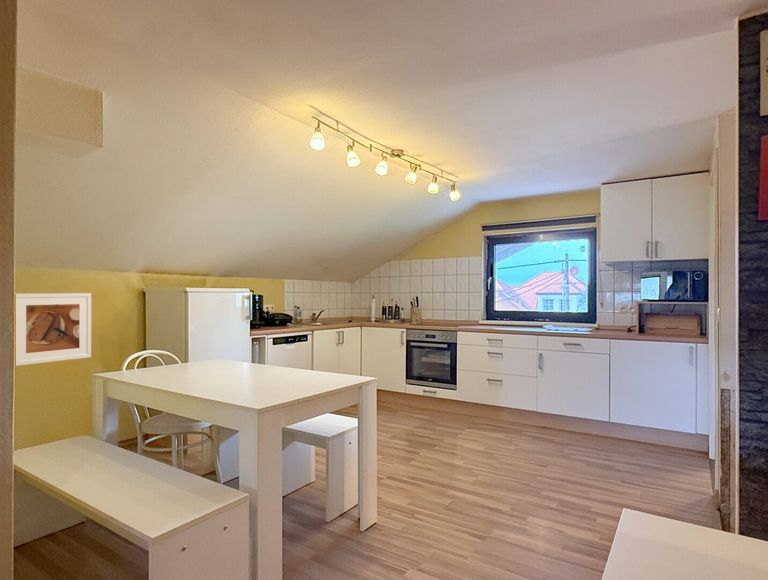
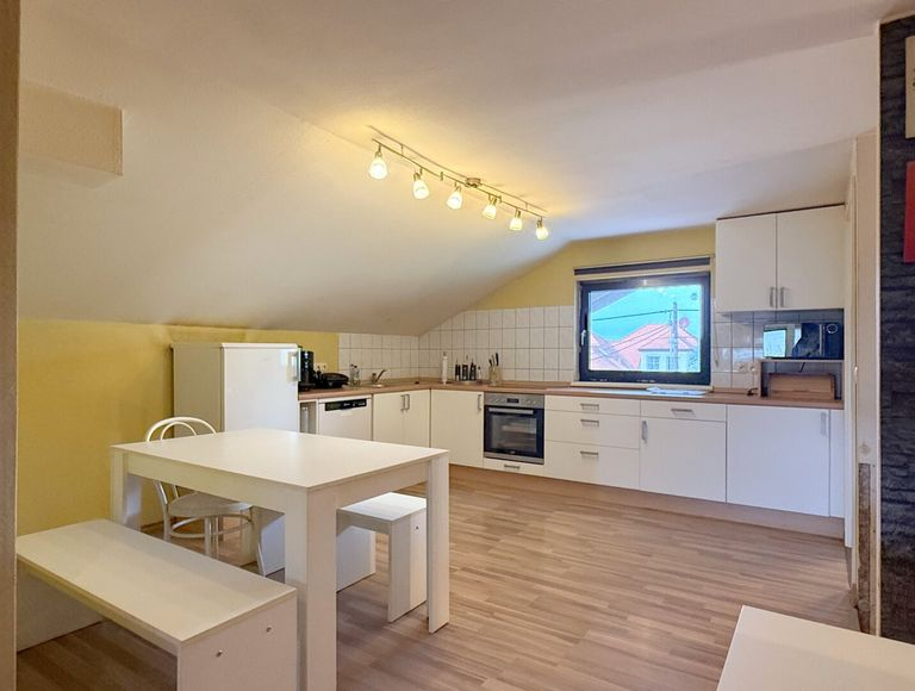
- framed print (53, 327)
